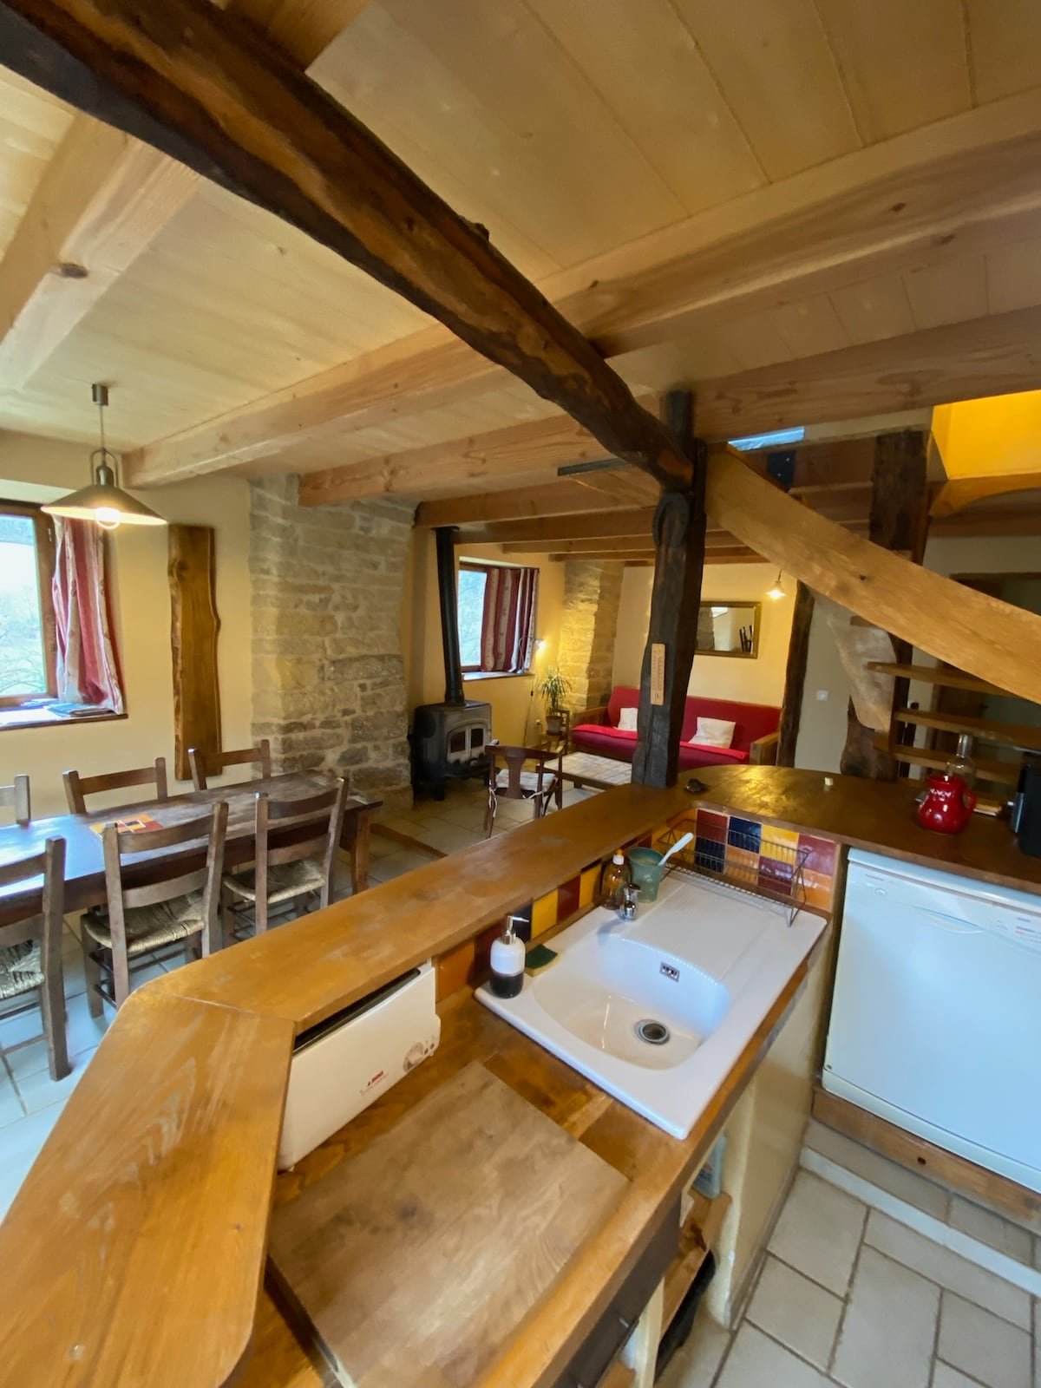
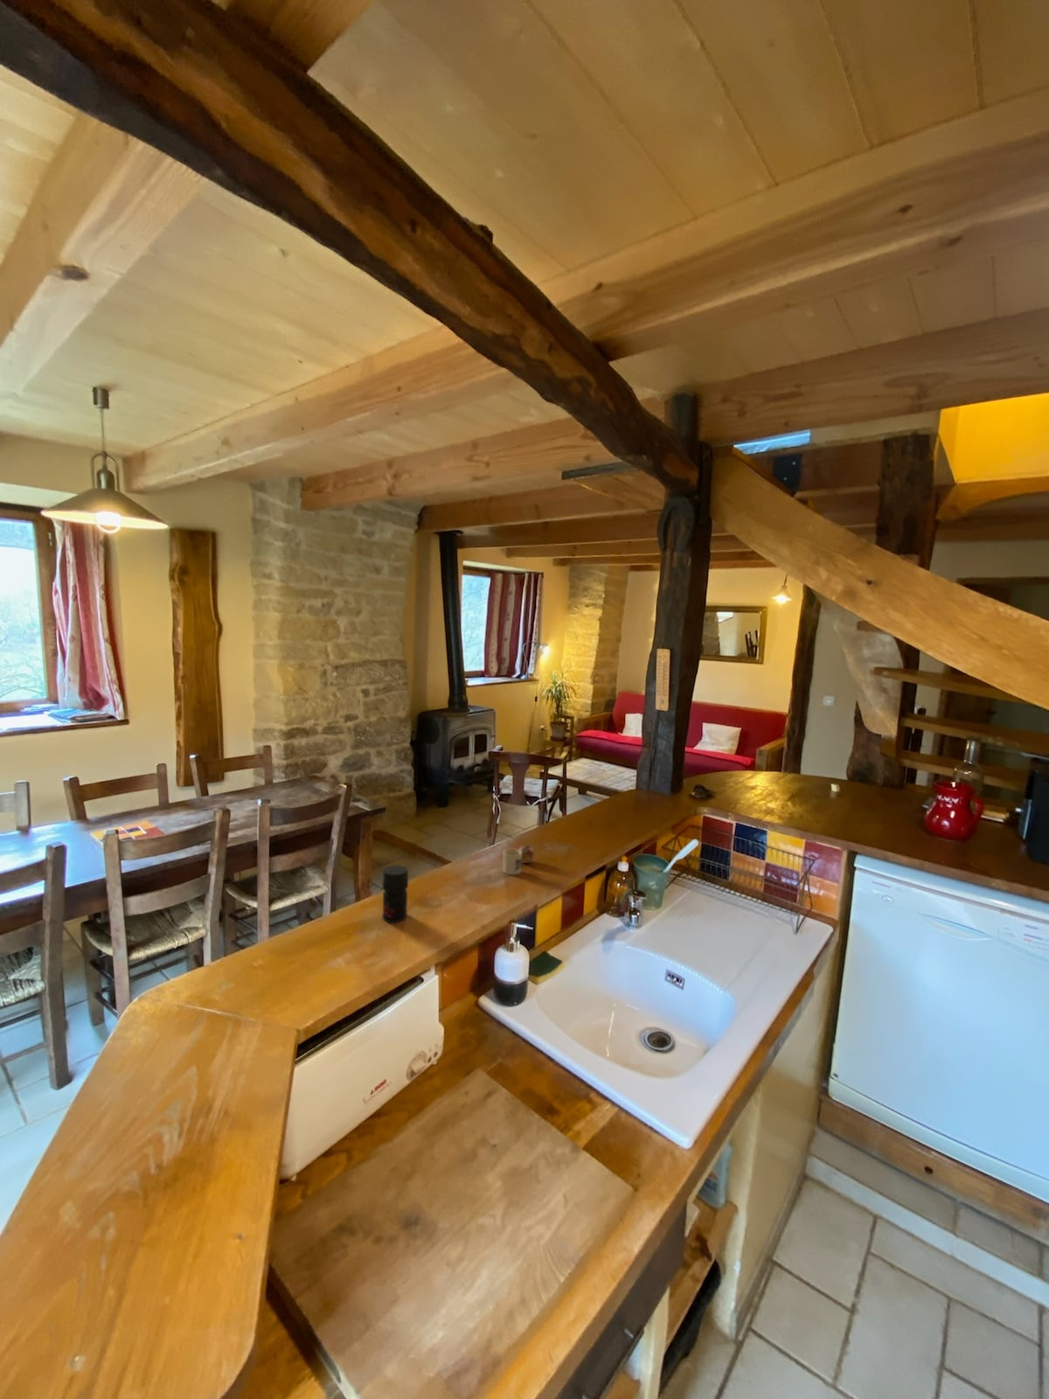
+ jar (396, 893)
+ mug (519, 857)
